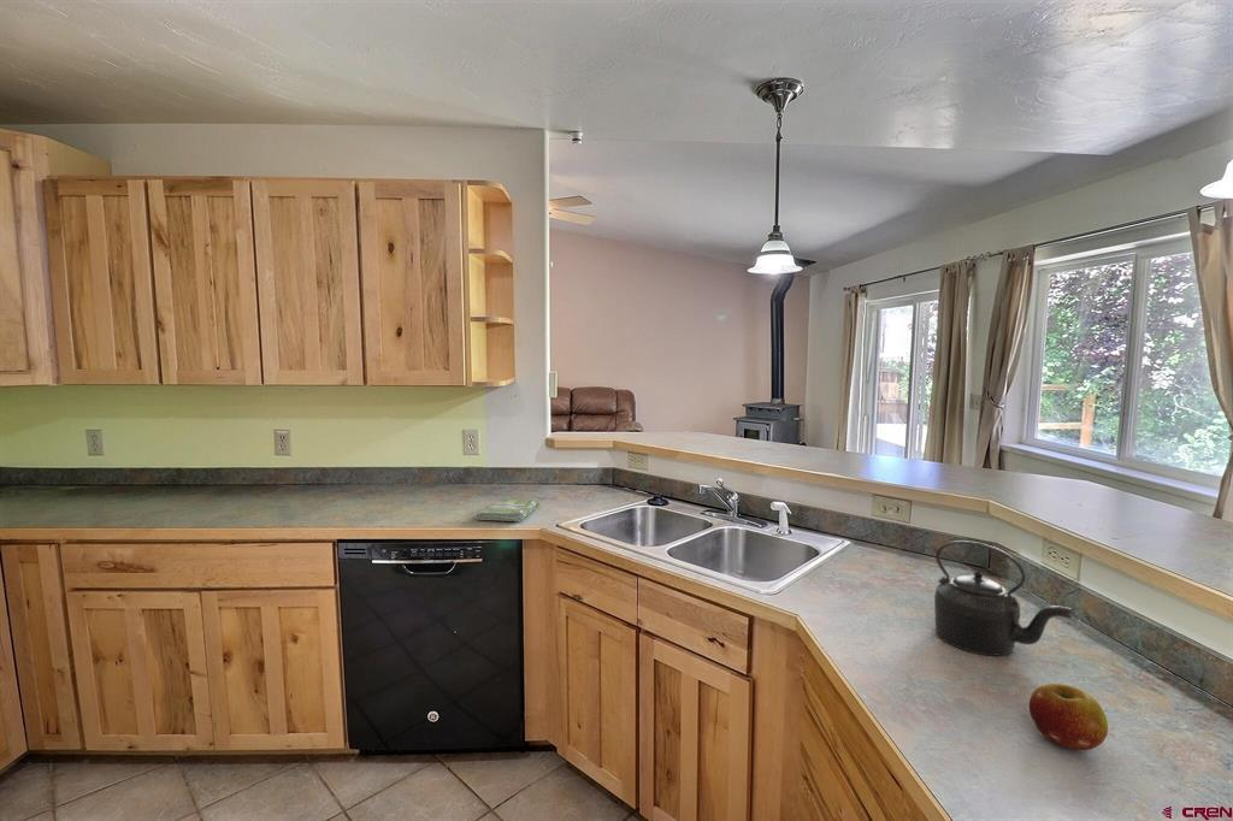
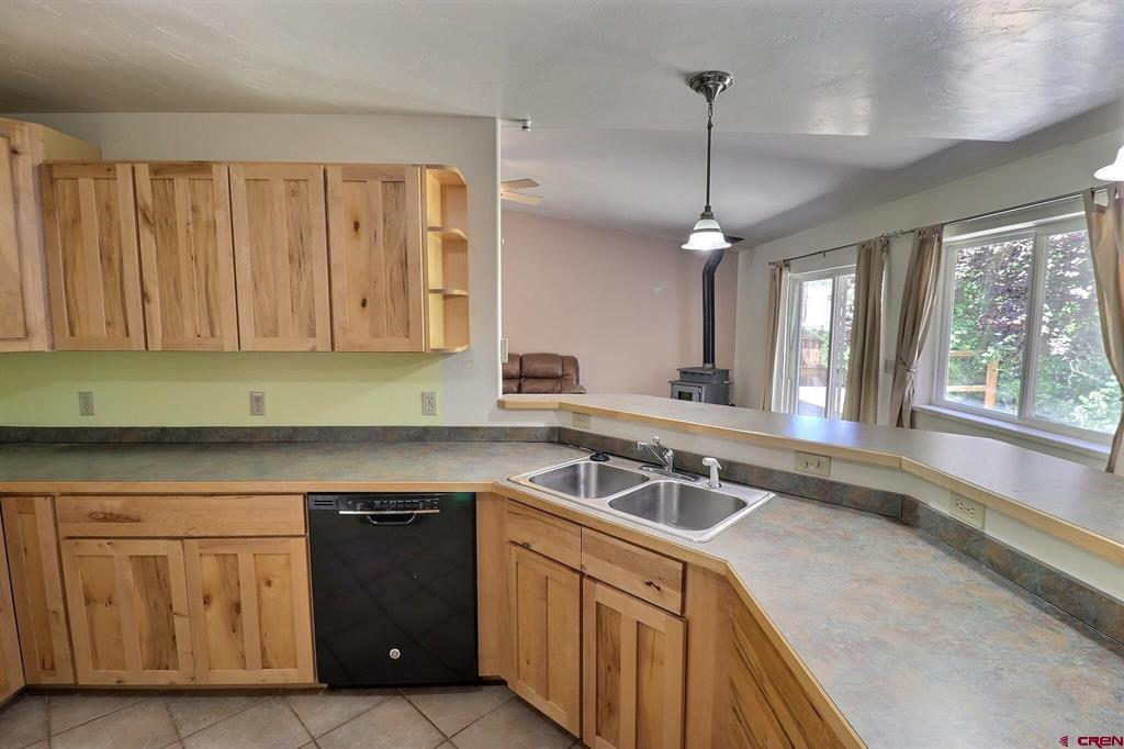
- fruit (1067, 715)
- dish towel (508, 507)
- kettle (998, 597)
